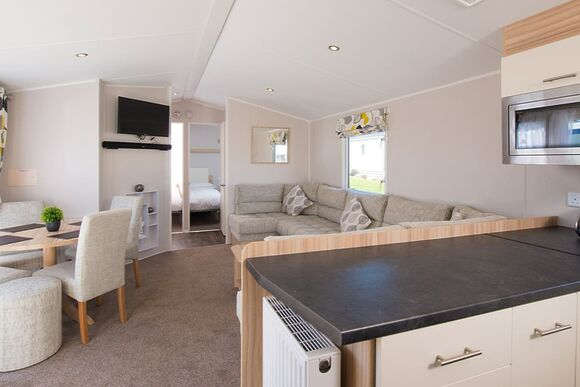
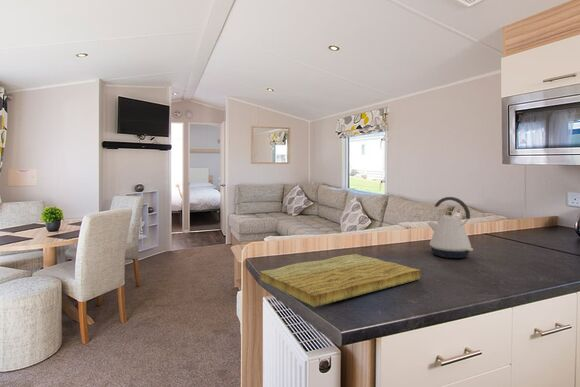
+ kettle (448, 225)
+ cutting board (340, 273)
